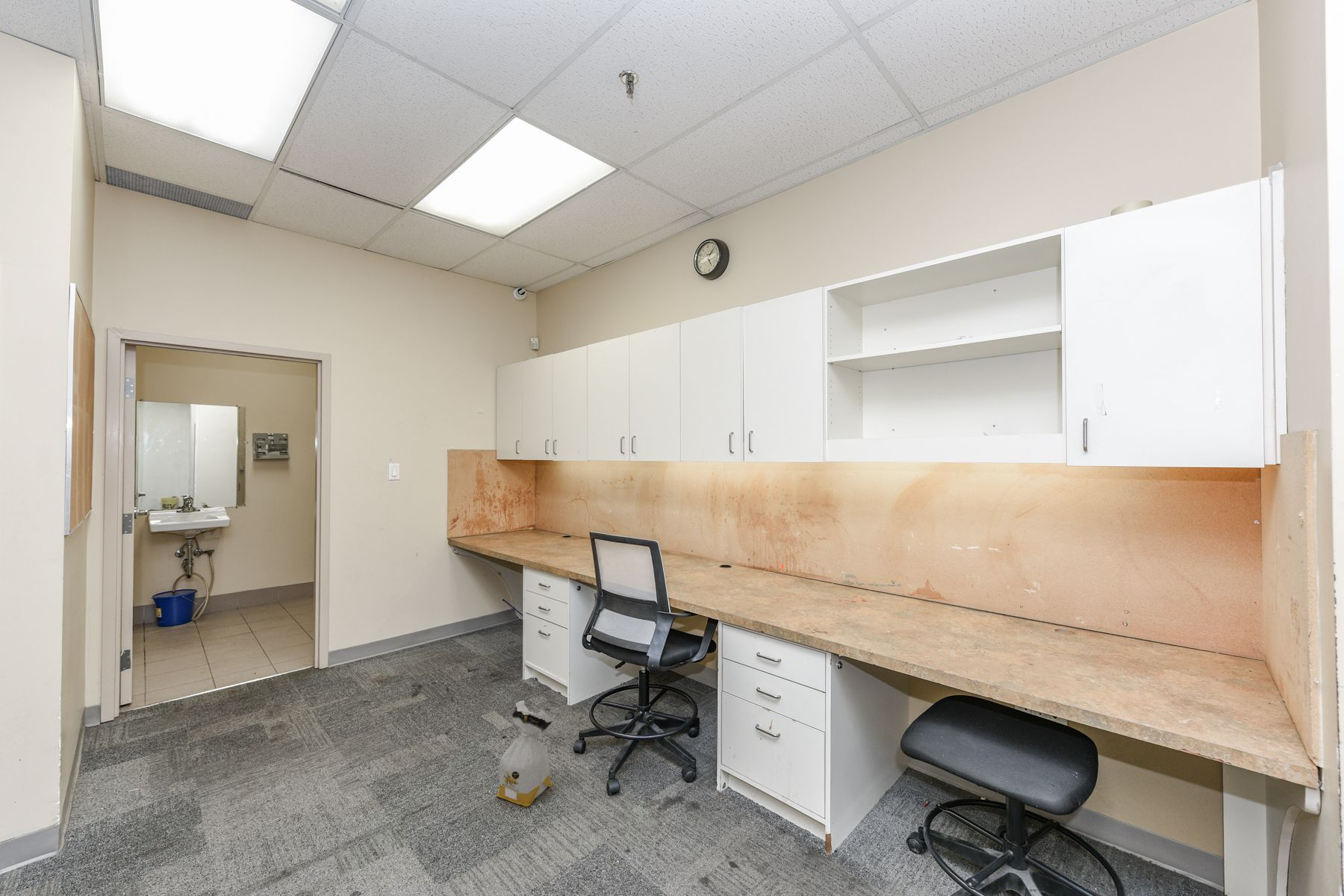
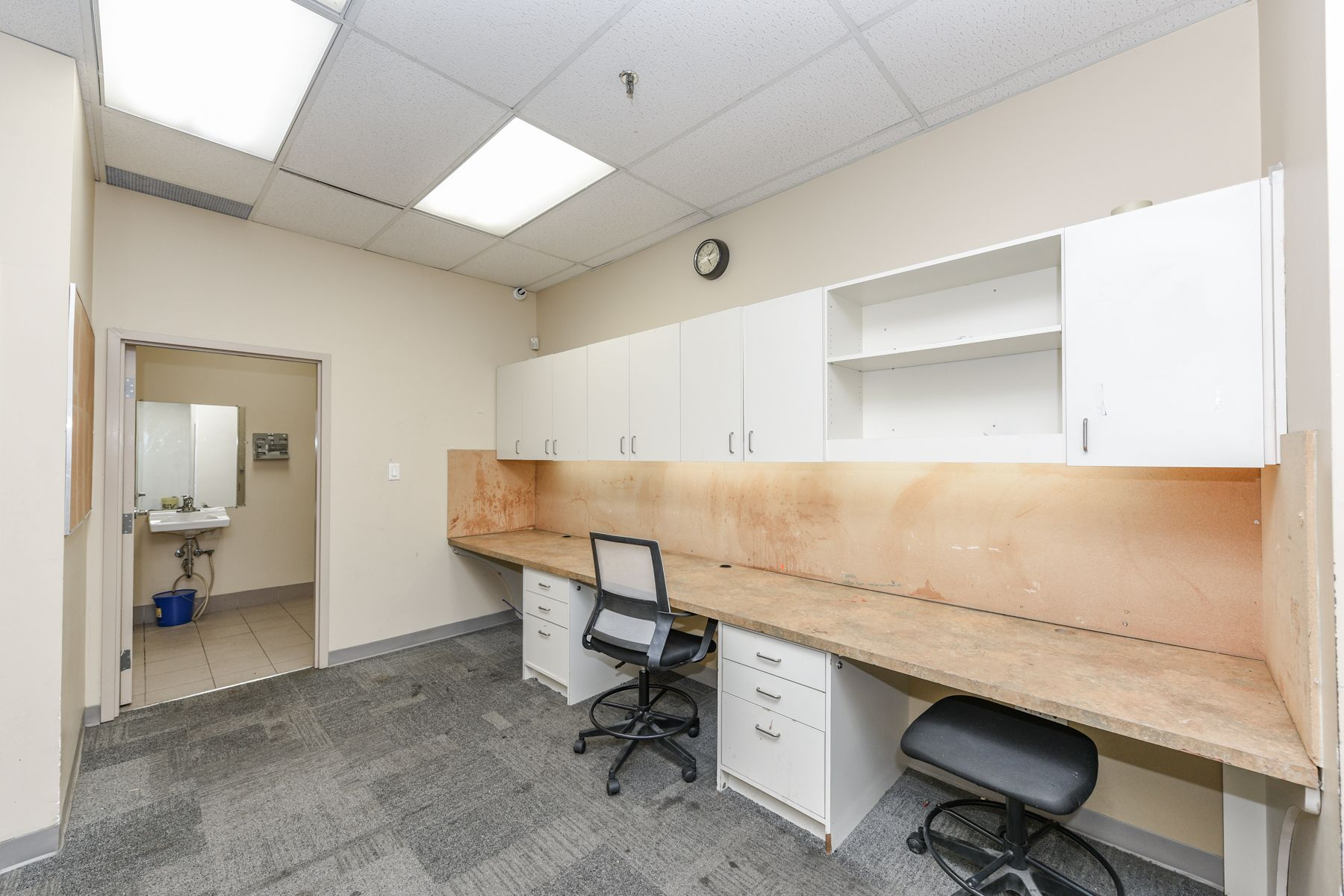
- bag (525, 747)
